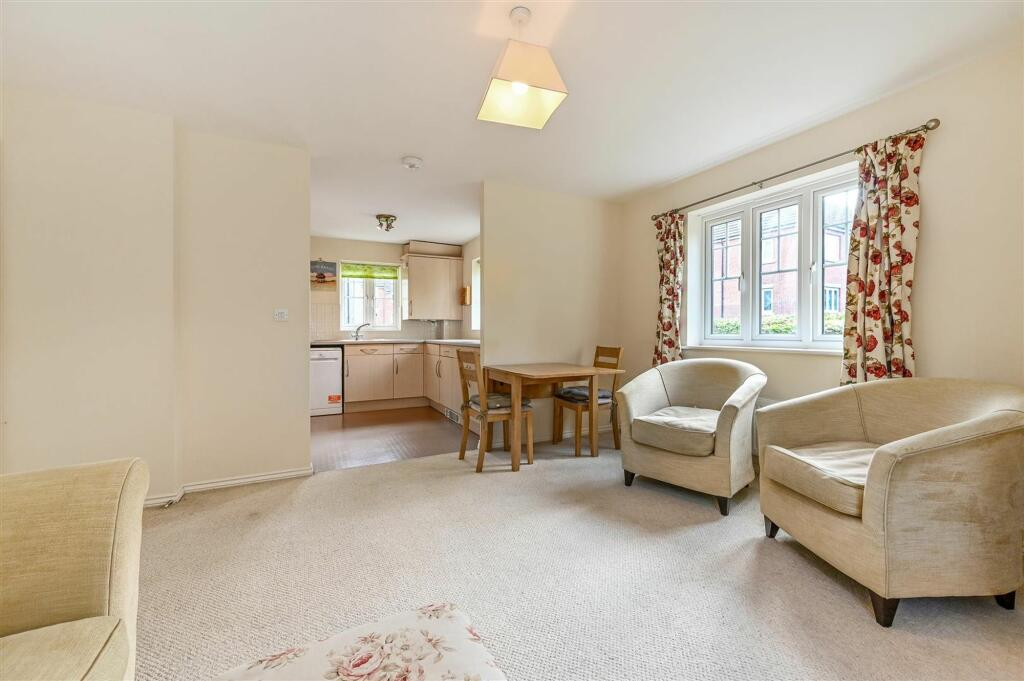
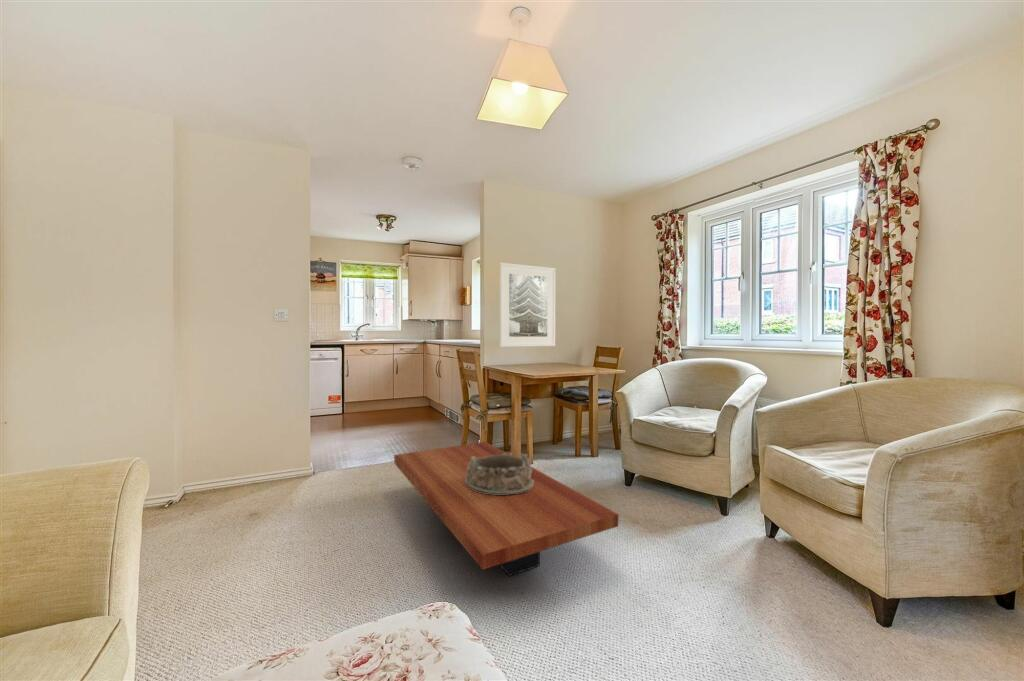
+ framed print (528, 306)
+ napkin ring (499, 470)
+ coffee table (484, 504)
